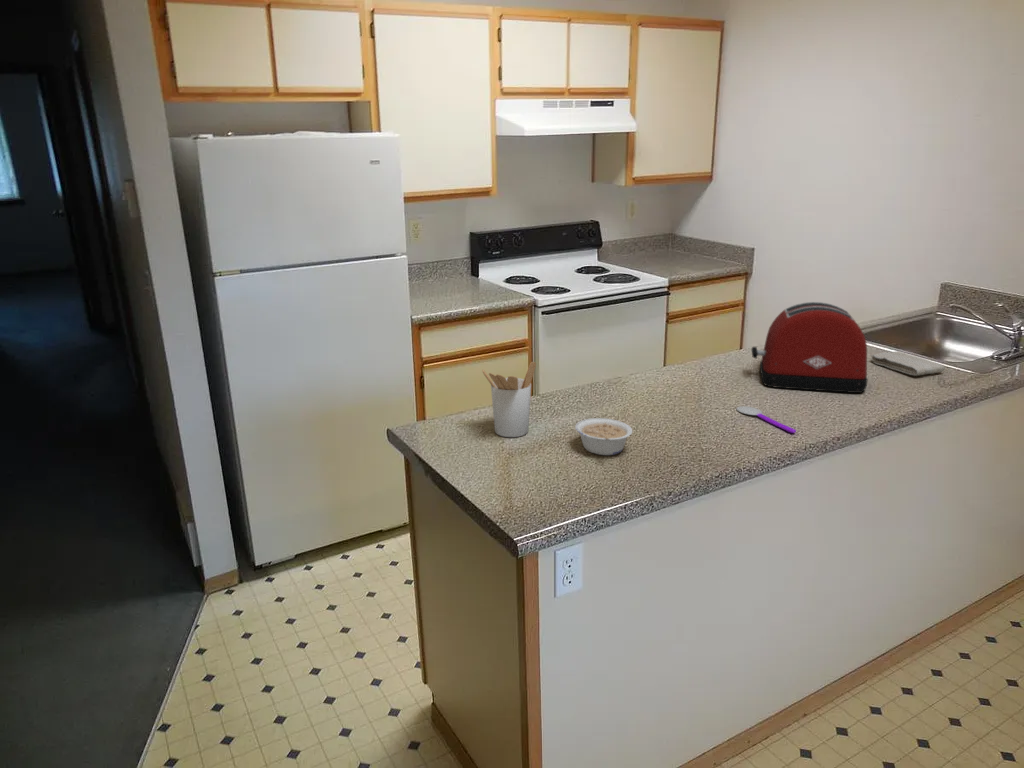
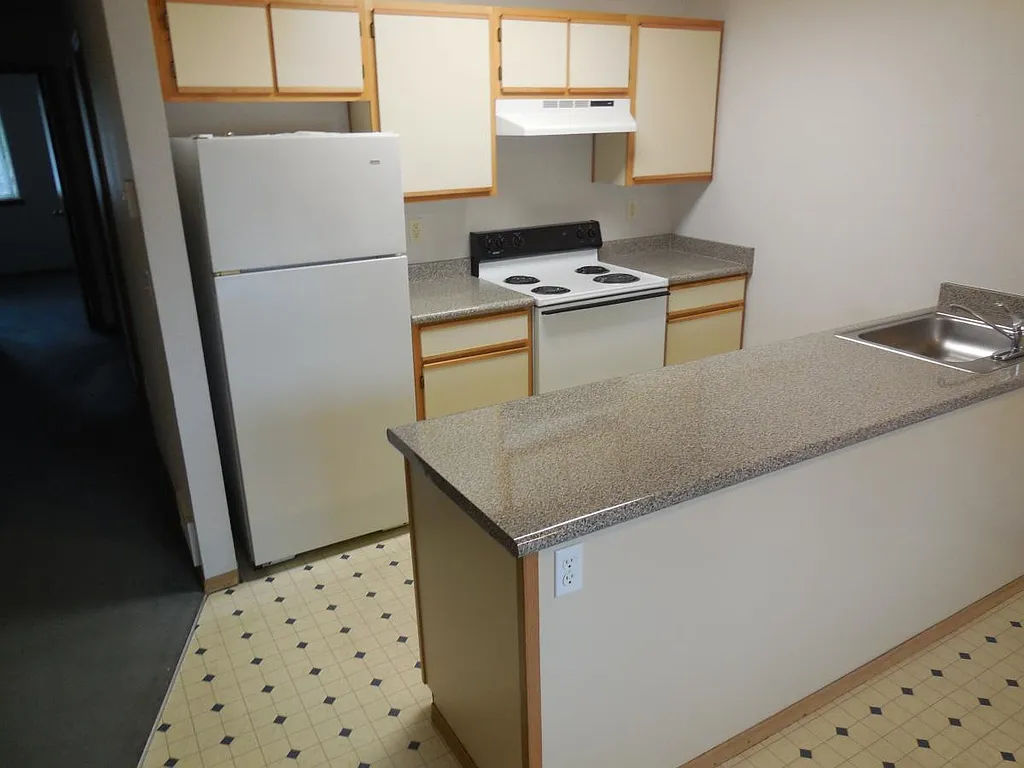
- spoon (765, 417)
- legume (604, 436)
- utensil holder (509, 399)
- toaster (814, 343)
- washcloth (906, 362)
